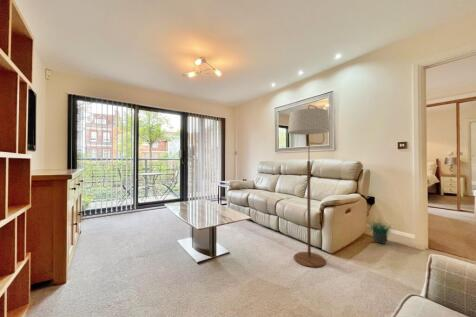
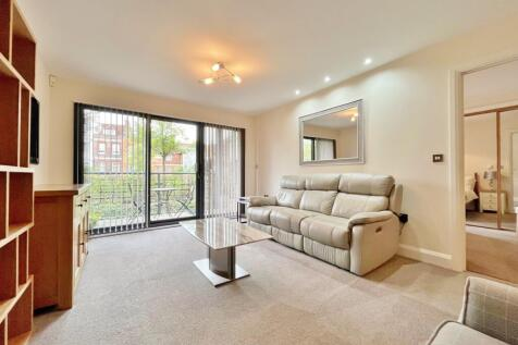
- potted plant (379, 228)
- floor lamp (309, 181)
